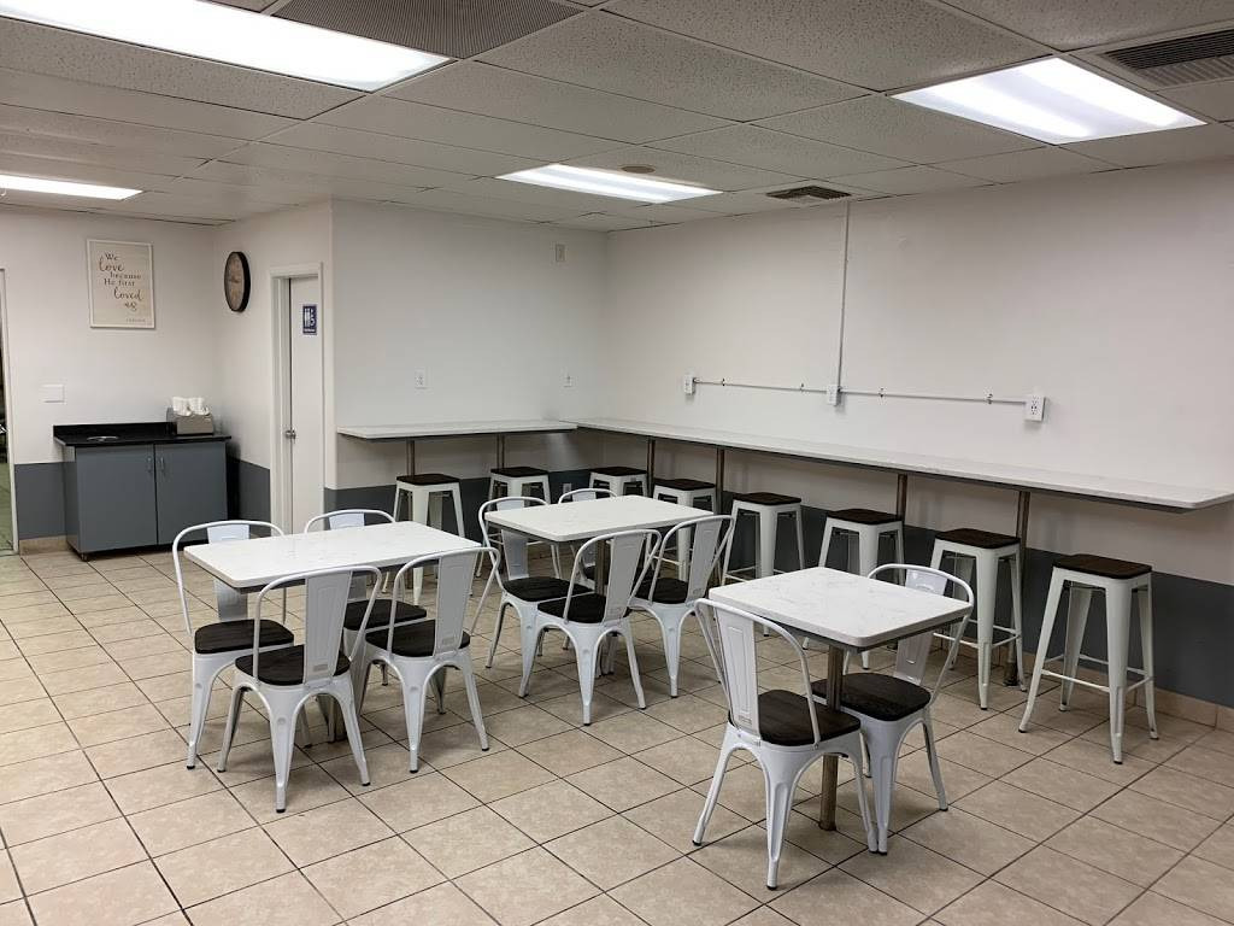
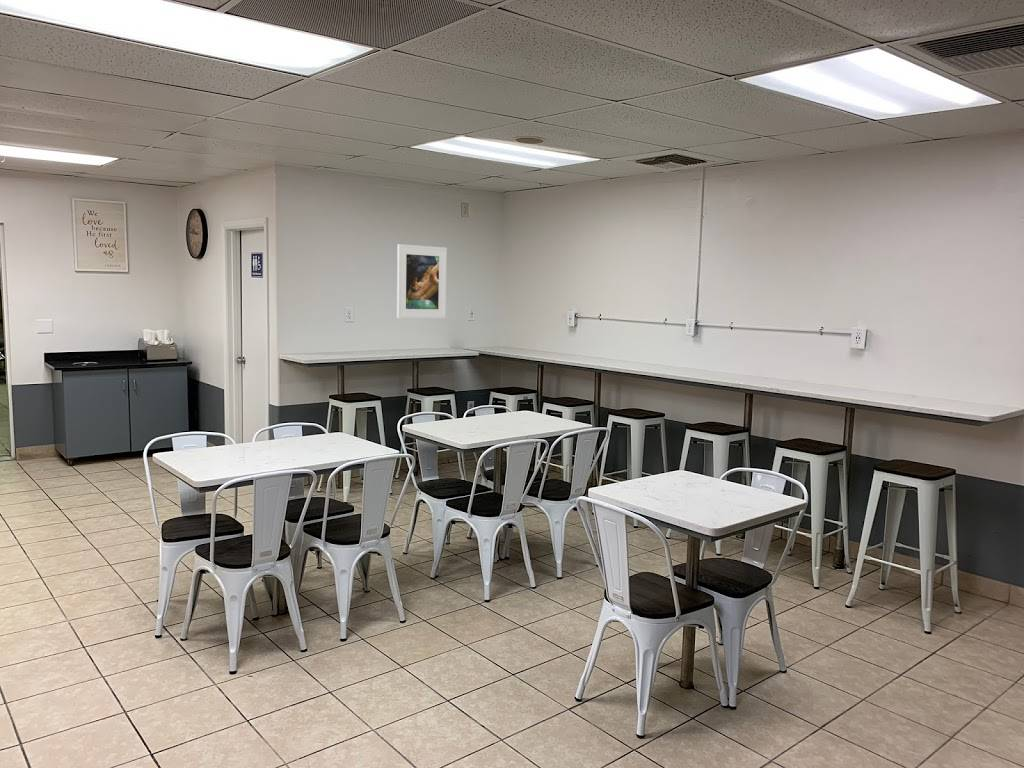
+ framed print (422, 282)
